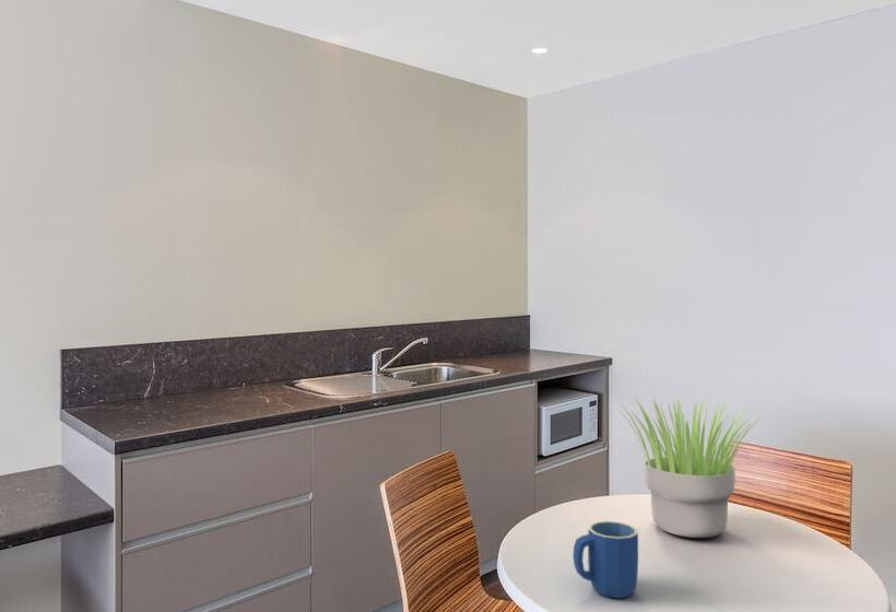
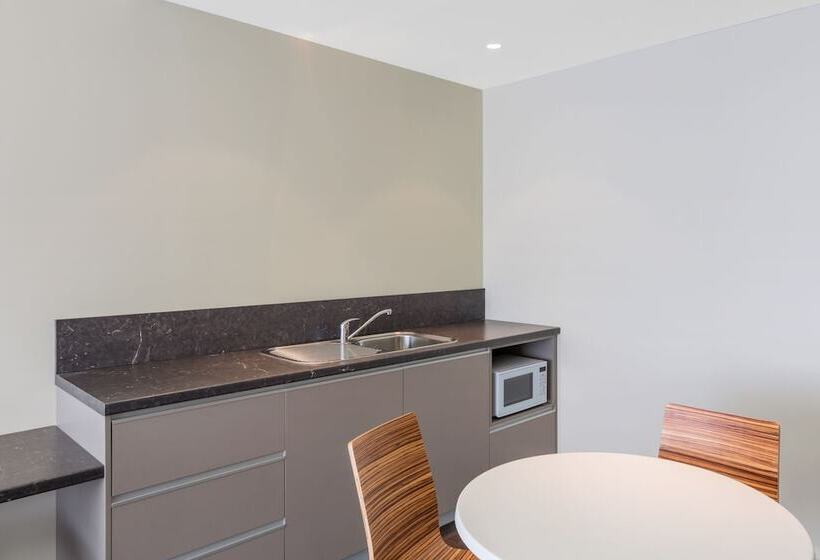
- potted plant (688, 468)
- mug (608, 560)
